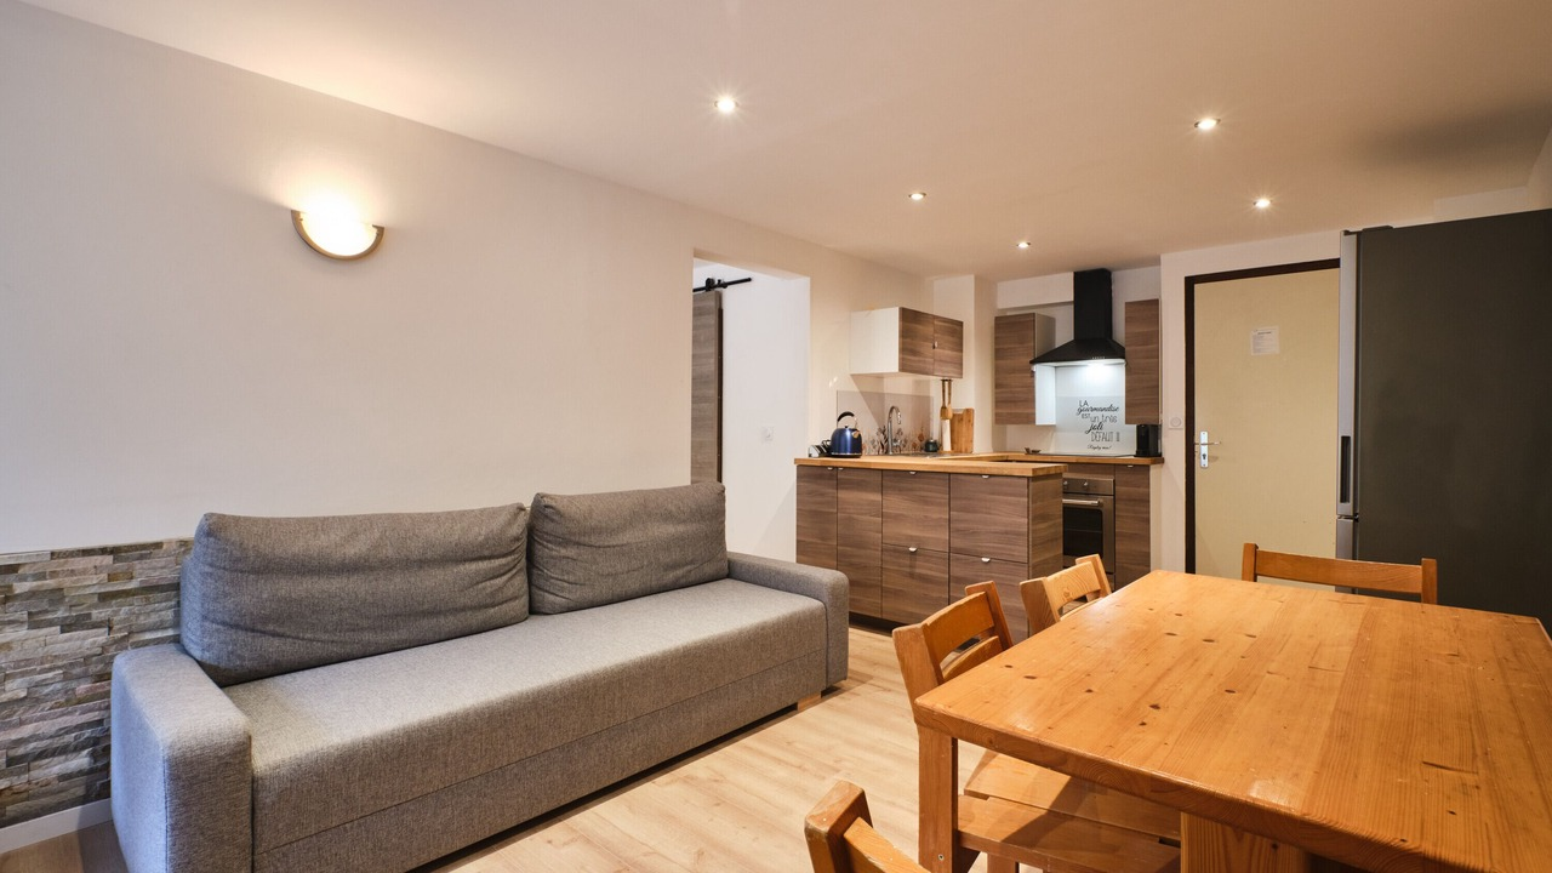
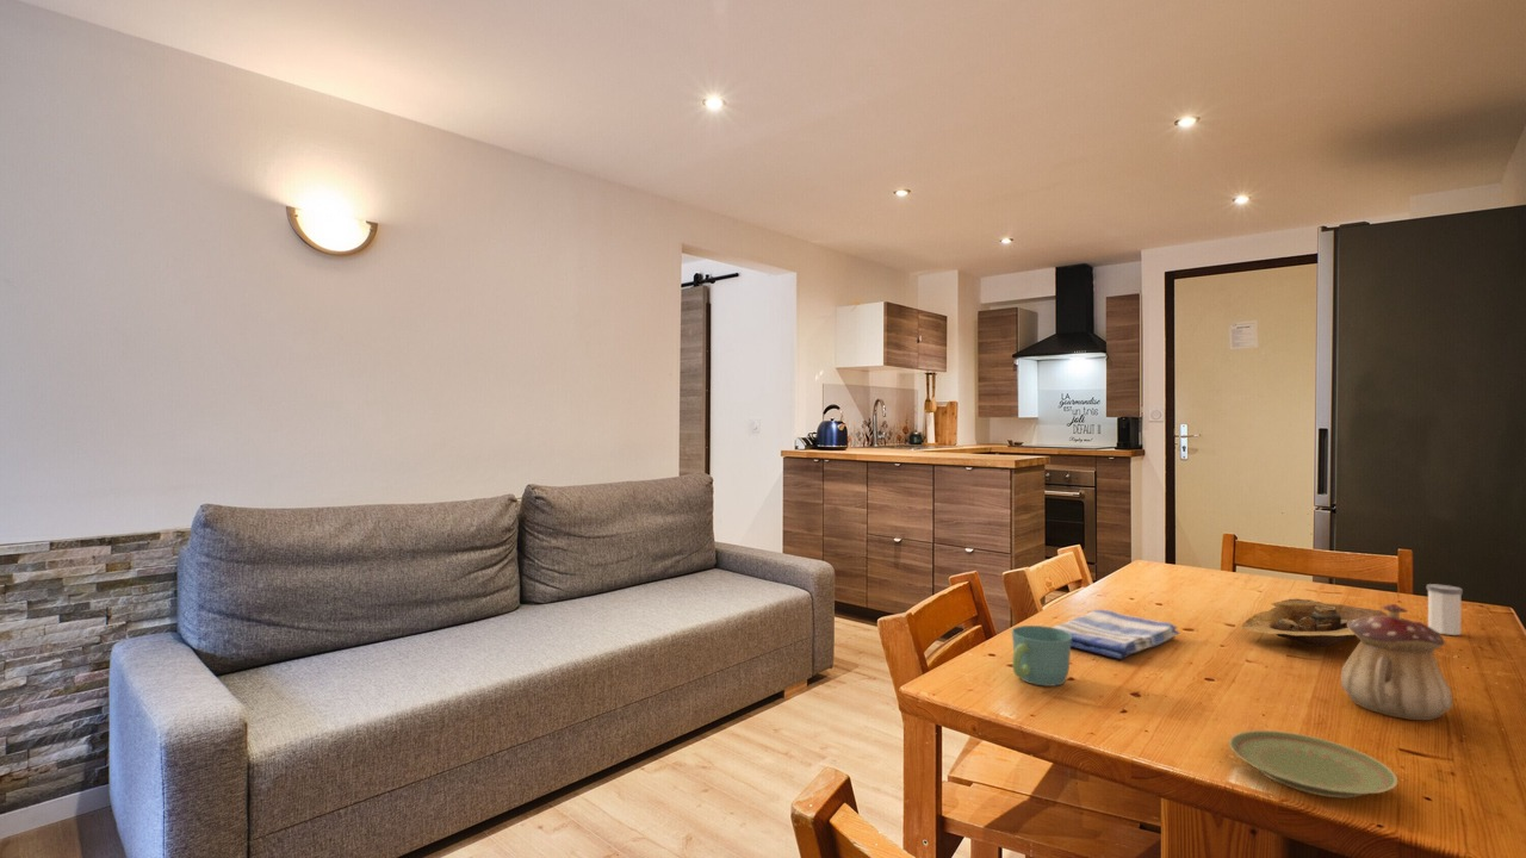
+ salt shaker (1444, 609)
+ bowl (1309, 622)
+ teapot (1392, 657)
+ mug (1036, 657)
+ dish towel (1108, 630)
+ plate (1308, 766)
